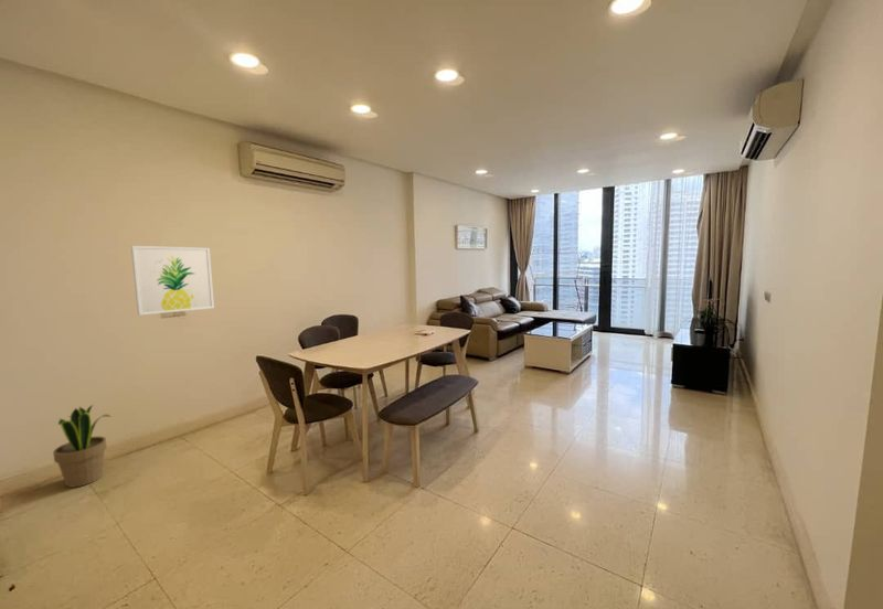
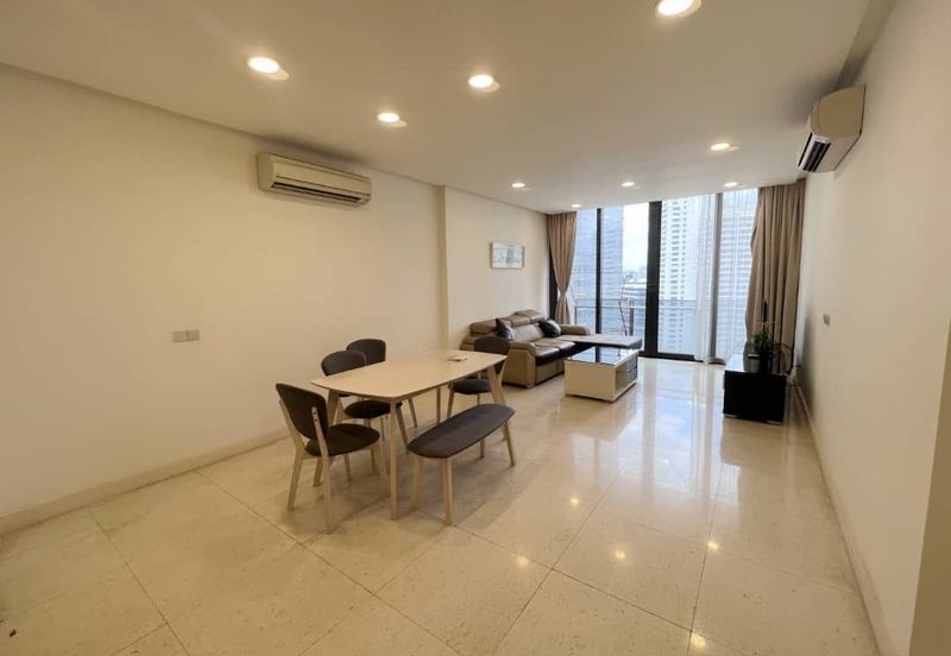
- wall art (175, 279)
- potted plant (84, 442)
